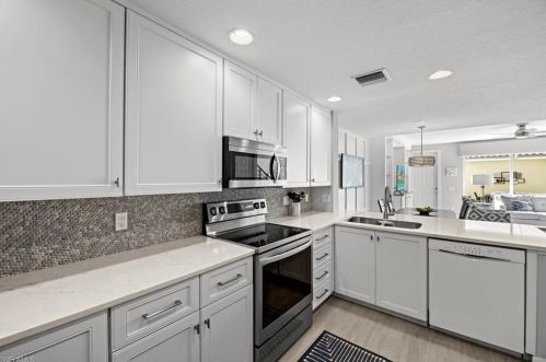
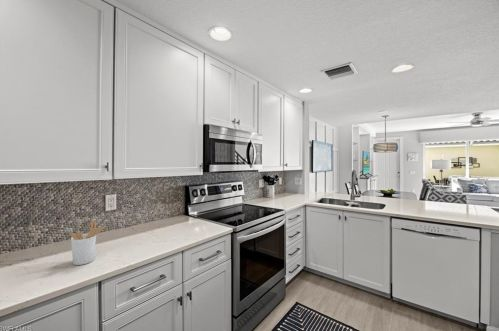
+ utensil holder (88, 242)
